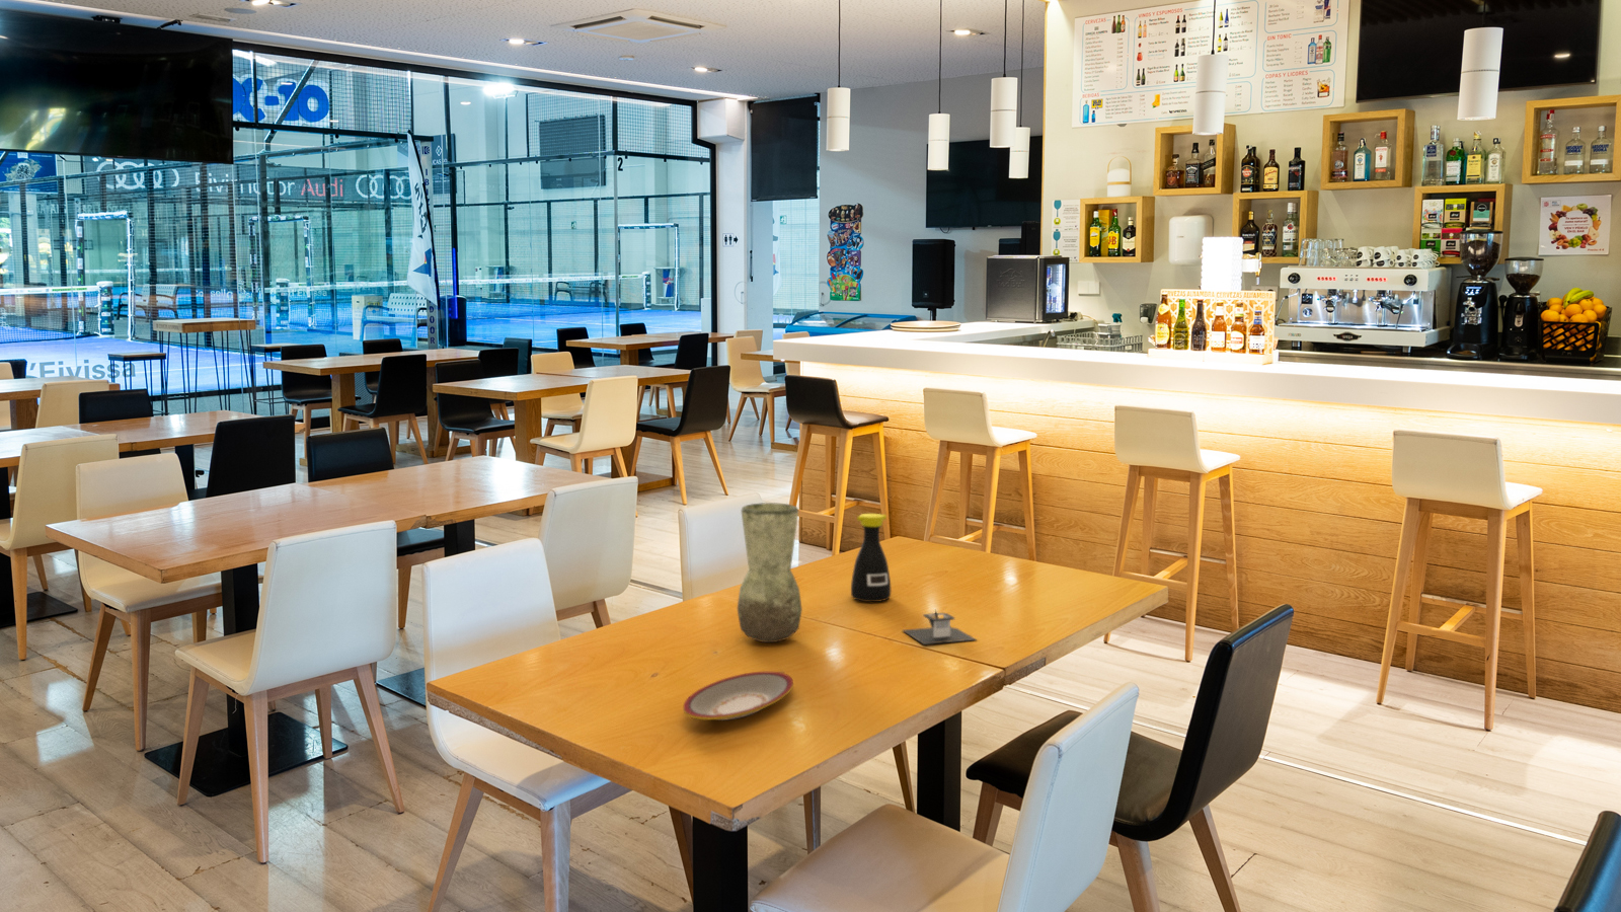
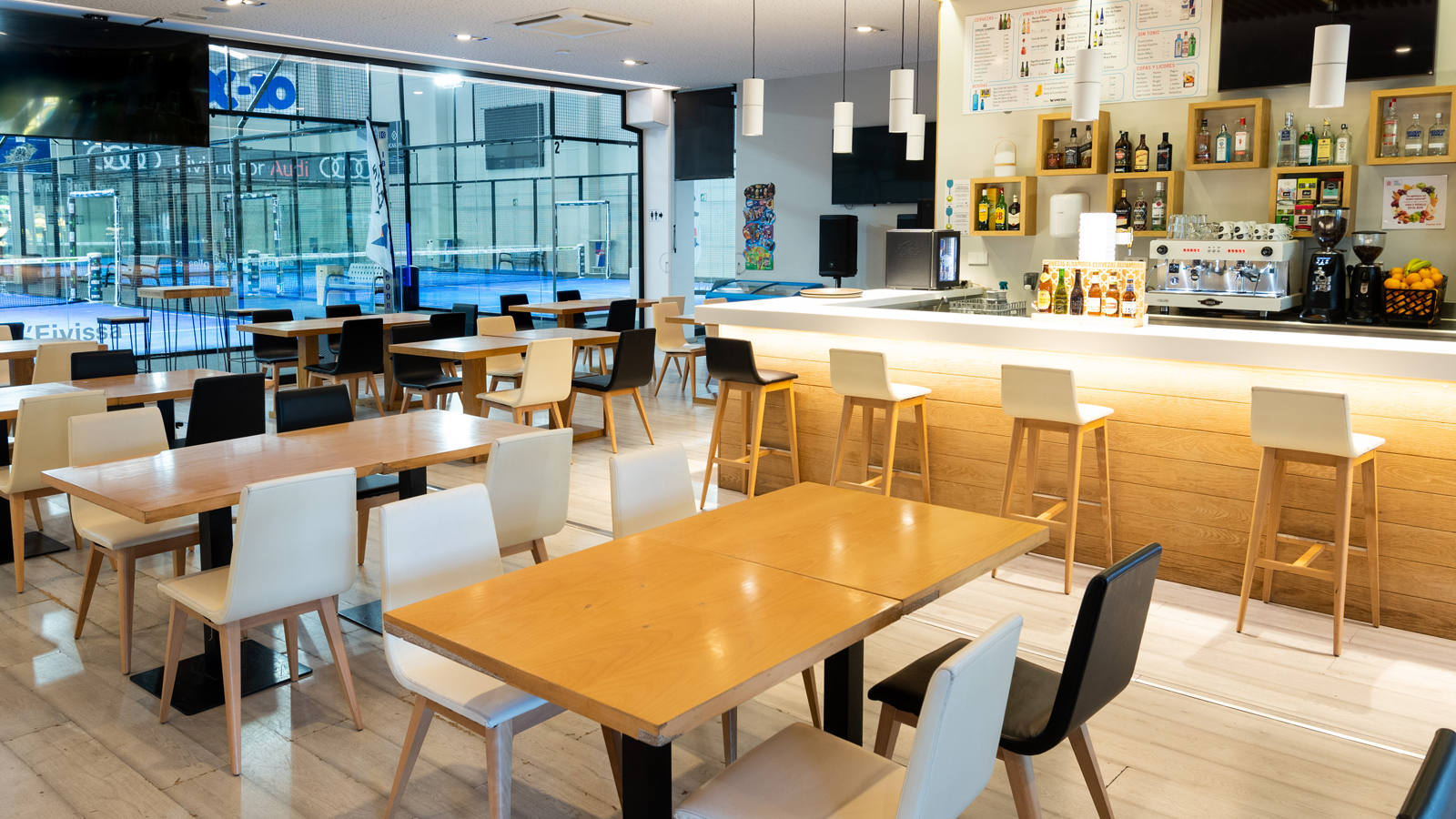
- vase (769, 572)
- plate (739, 699)
- architectural model (939, 622)
- bottle (872, 557)
